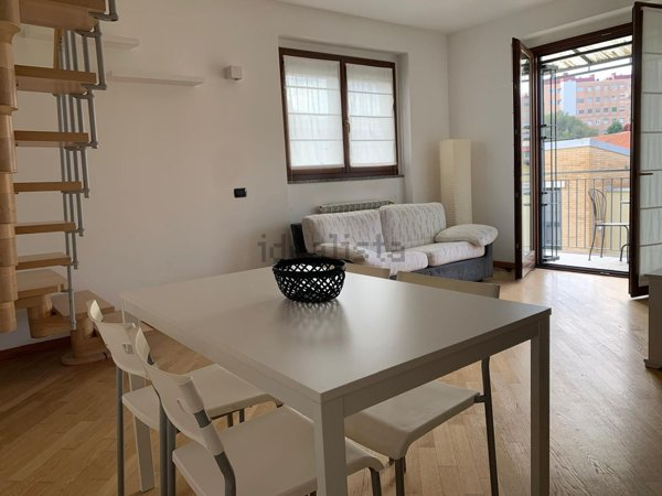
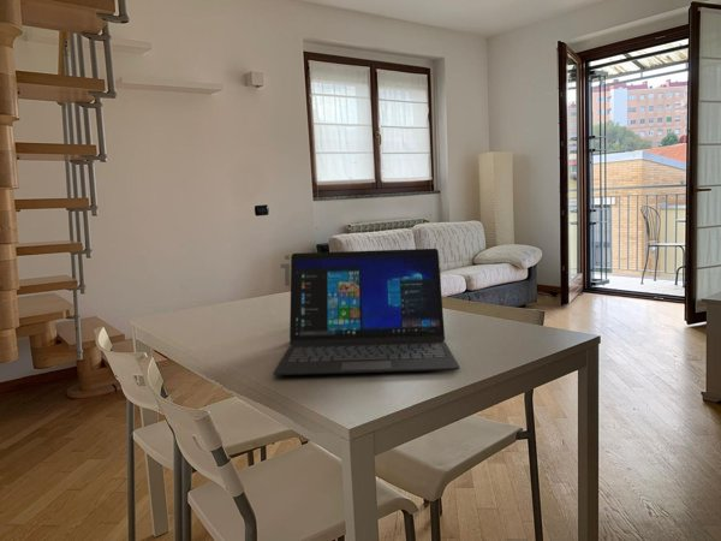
+ laptop (365, 304)
